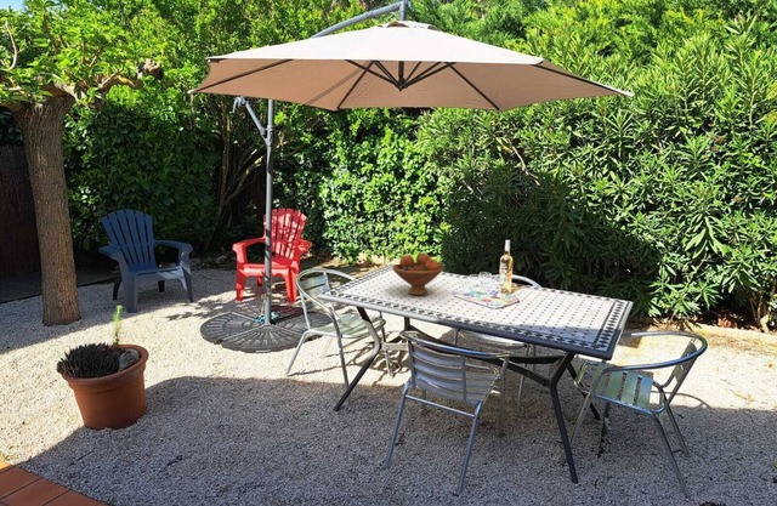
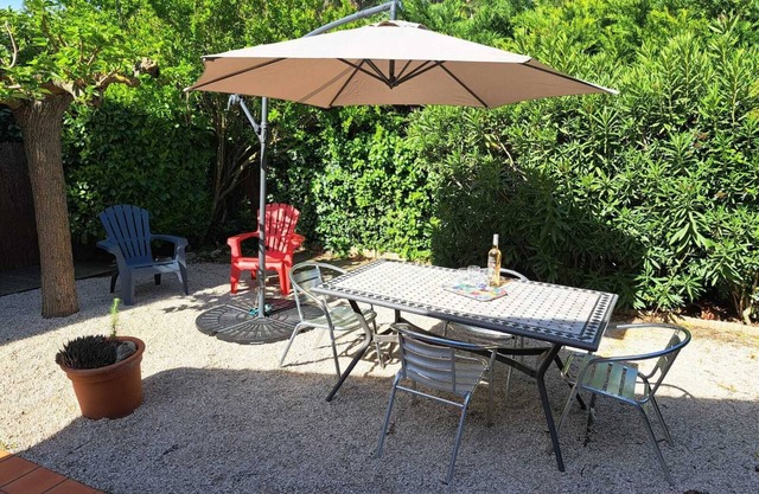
- fruit bowl (418, 274)
